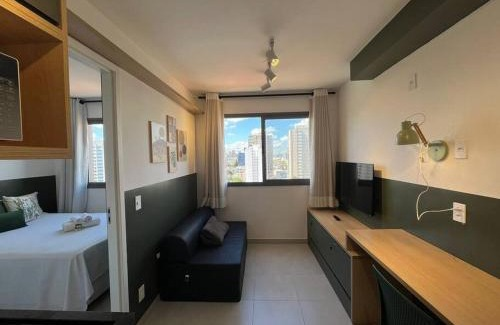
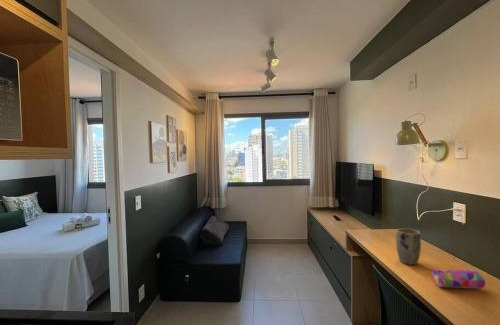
+ pencil case (457, 278)
+ plant pot (408, 246)
